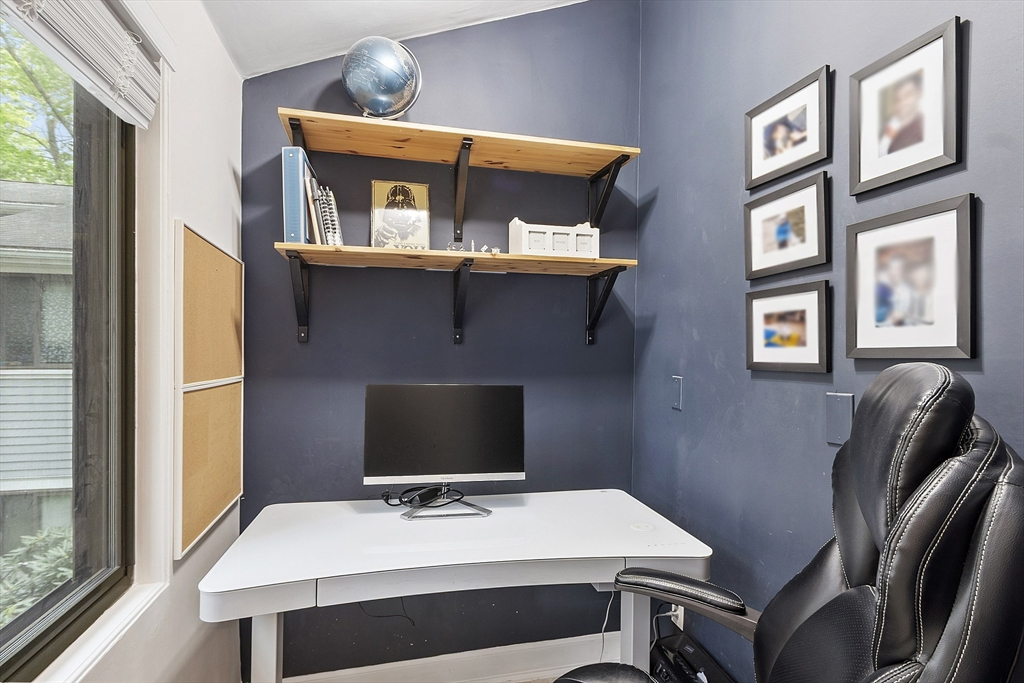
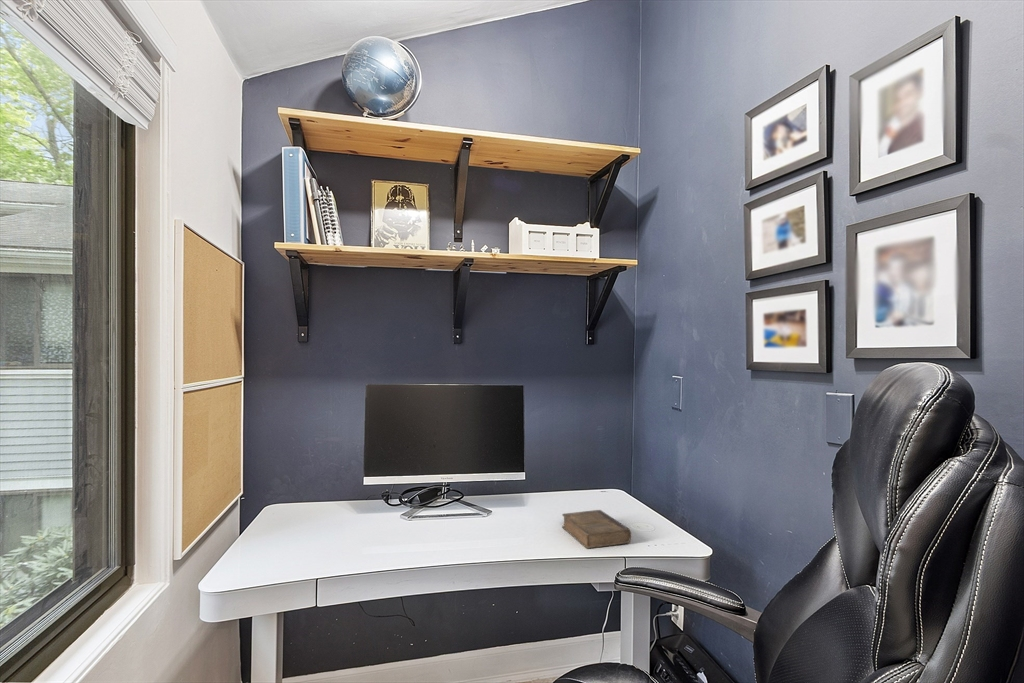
+ book (591, 524)
